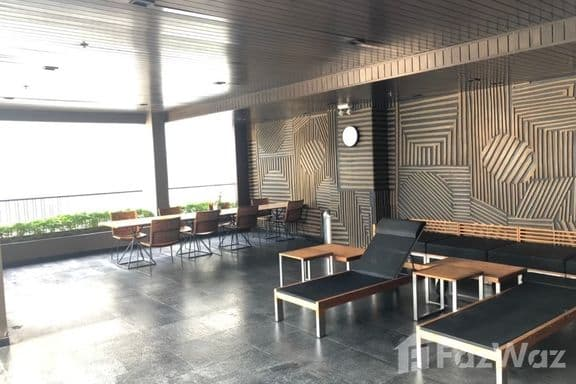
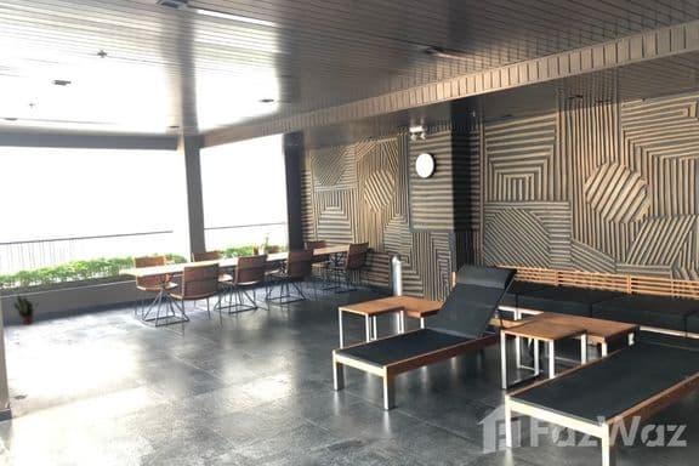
+ potted plant (27, 308)
